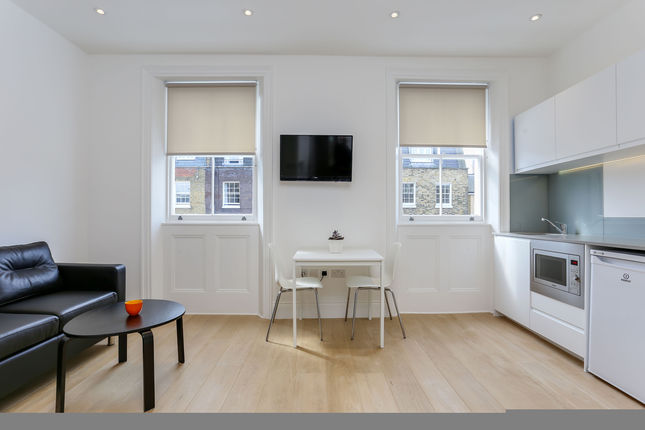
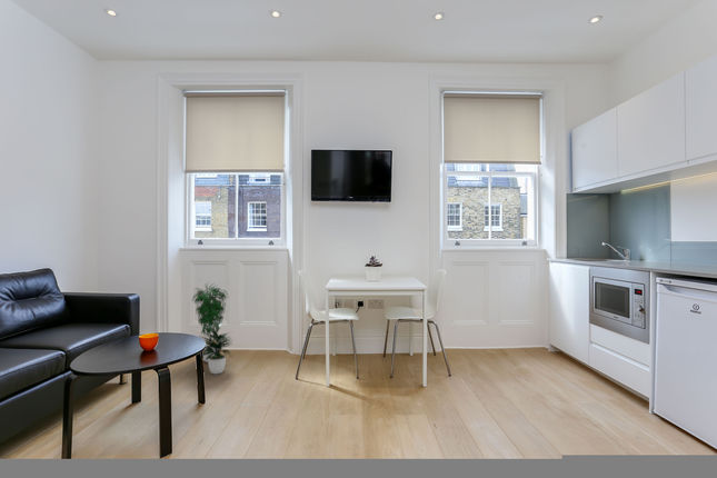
+ potted plant (211, 323)
